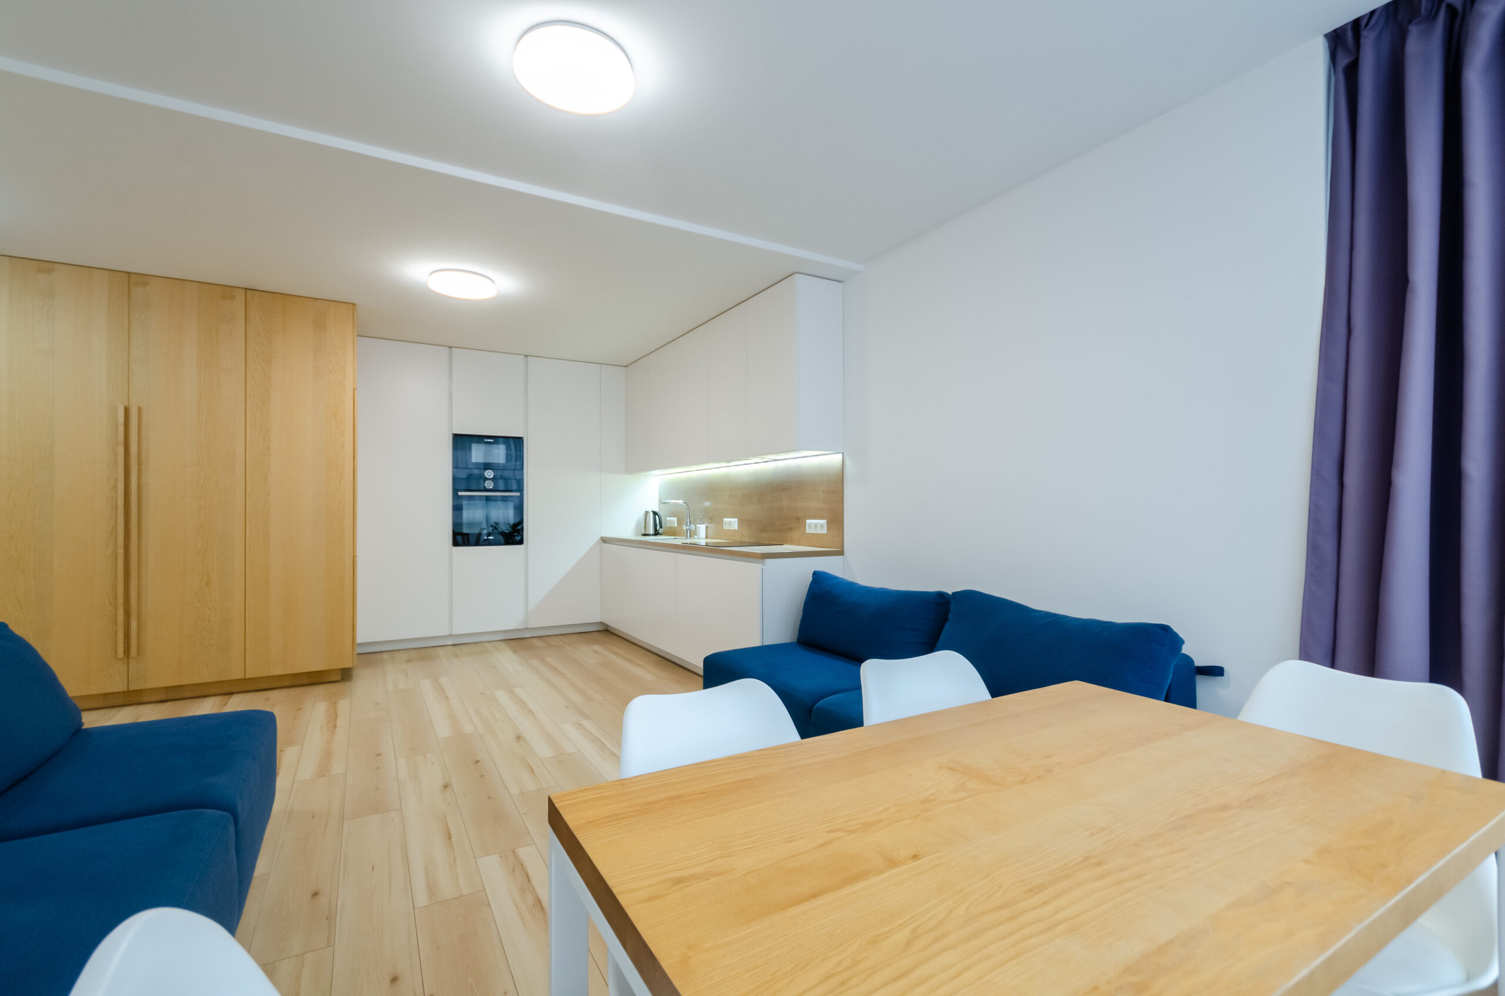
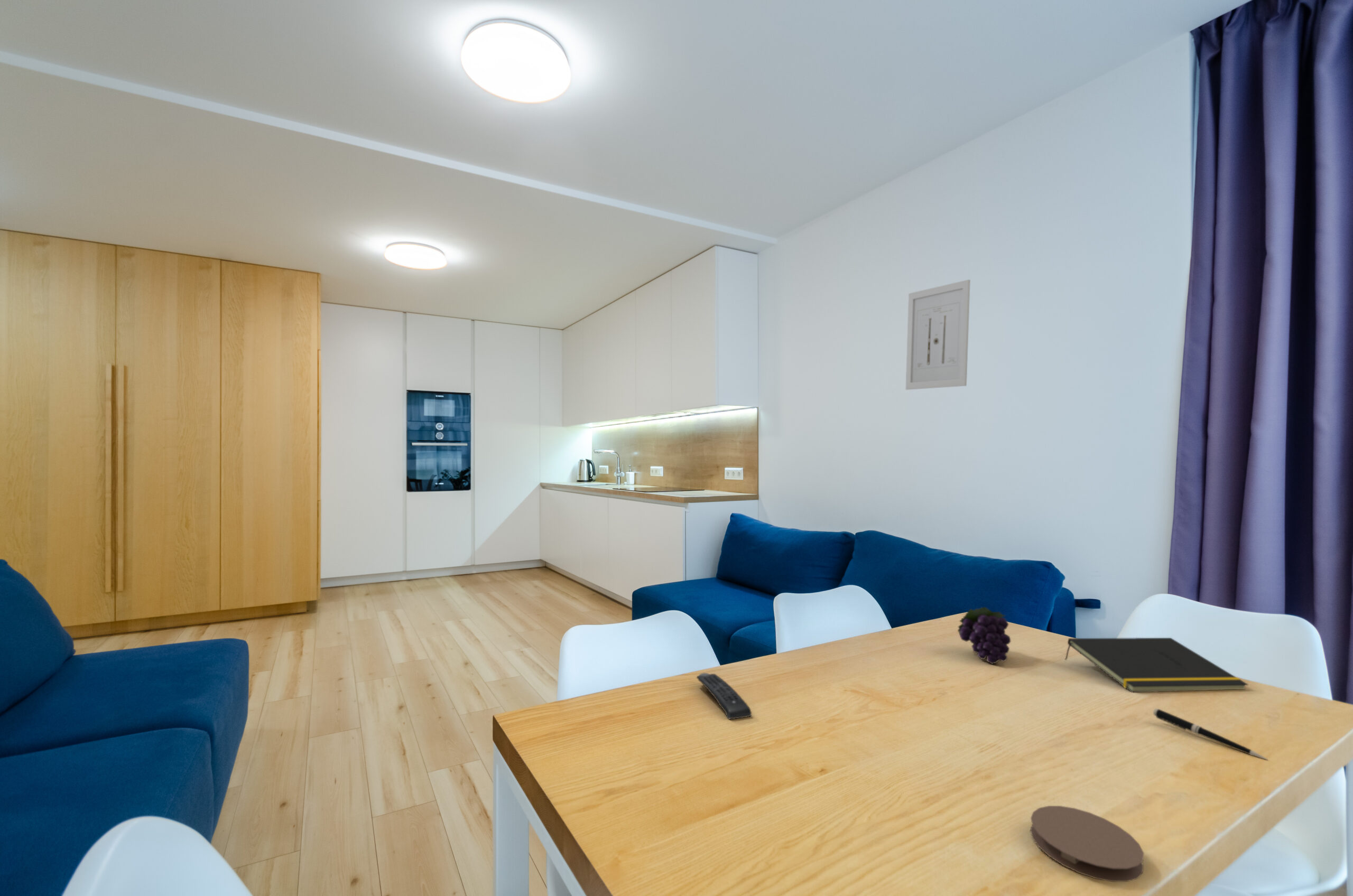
+ pen (1208, 733)
+ notepad (1152, 663)
+ remote control (720, 692)
+ wall art (936, 337)
+ fruit (987, 630)
+ coaster (1085, 841)
